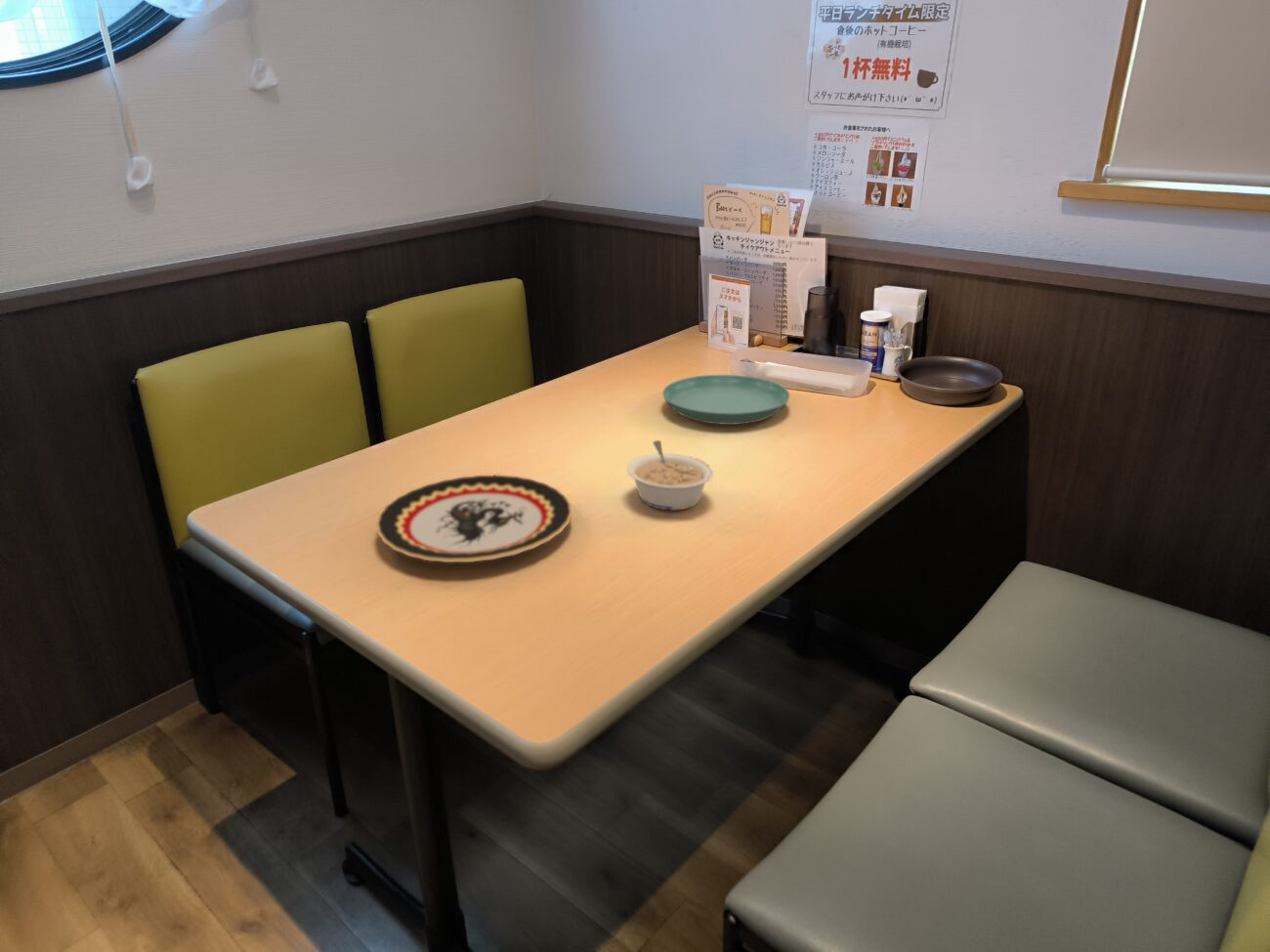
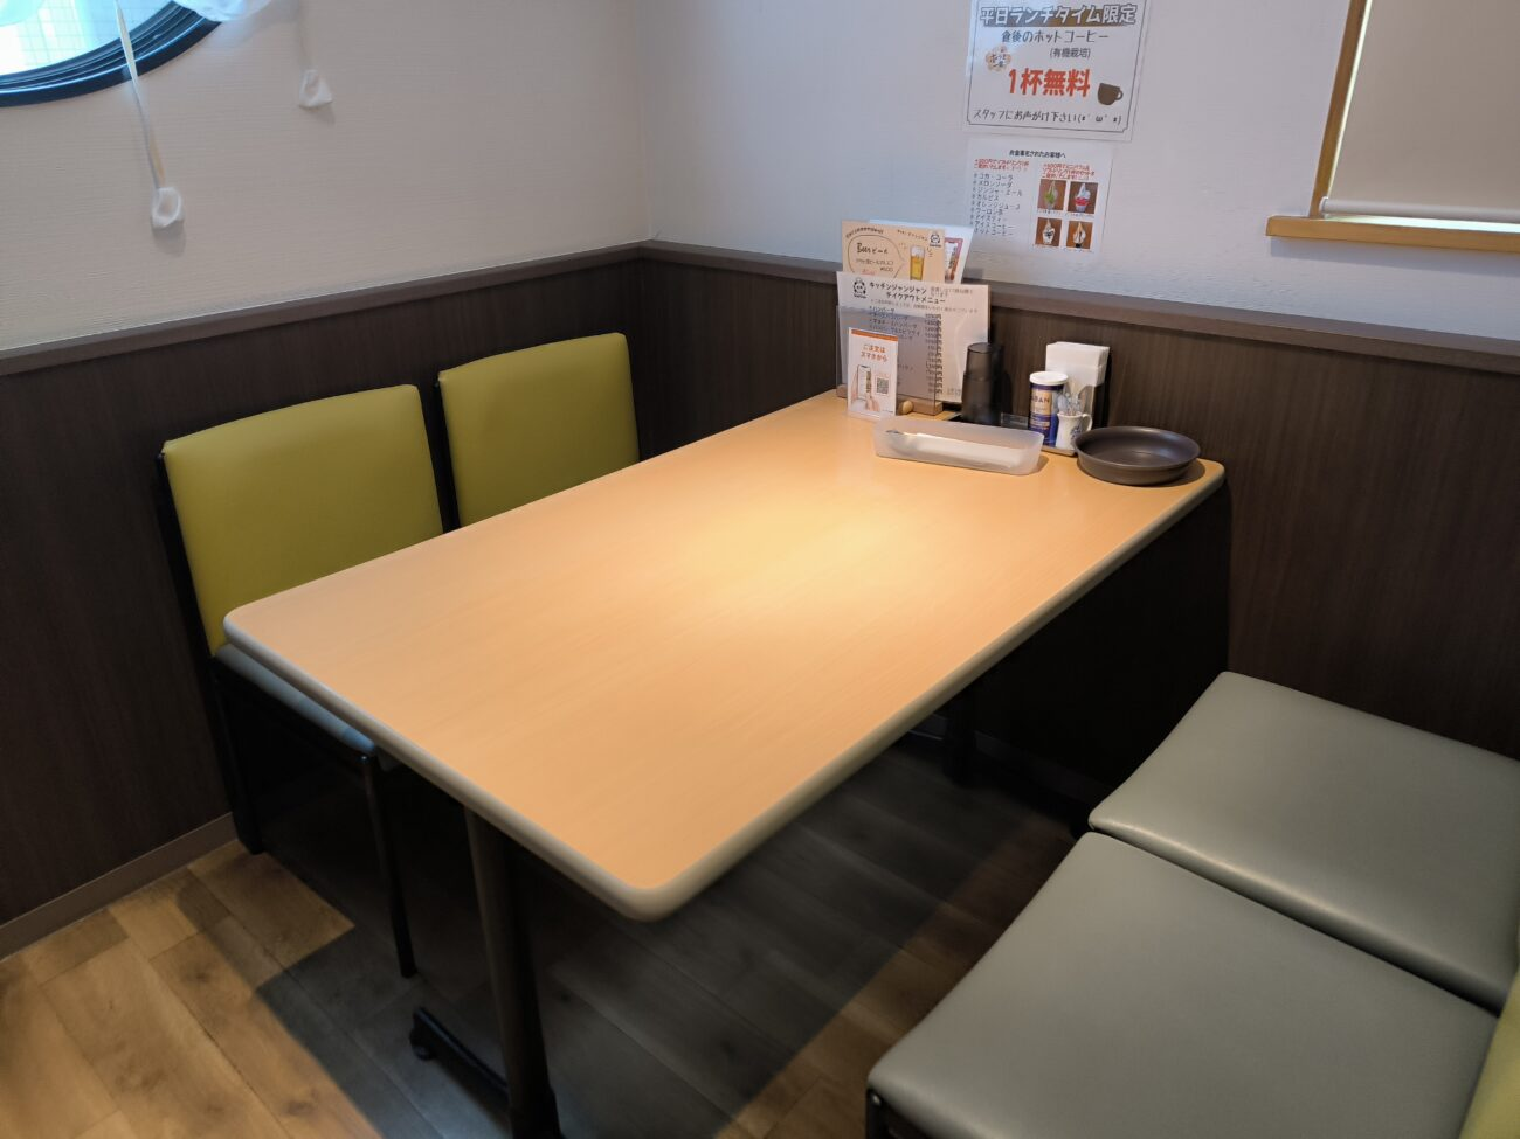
- saucer (725, 399)
- legume (666, 479)
- plate (476, 519)
